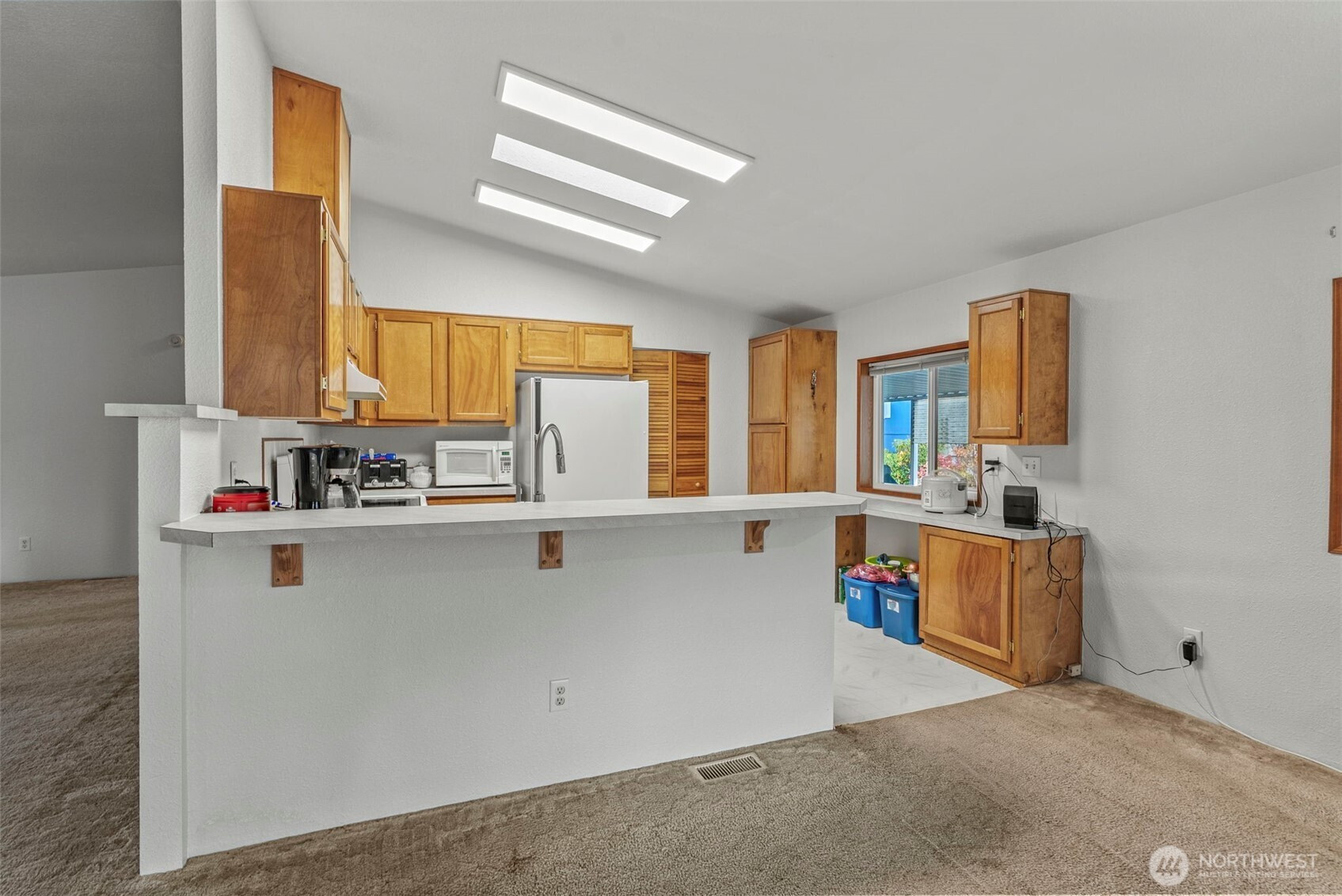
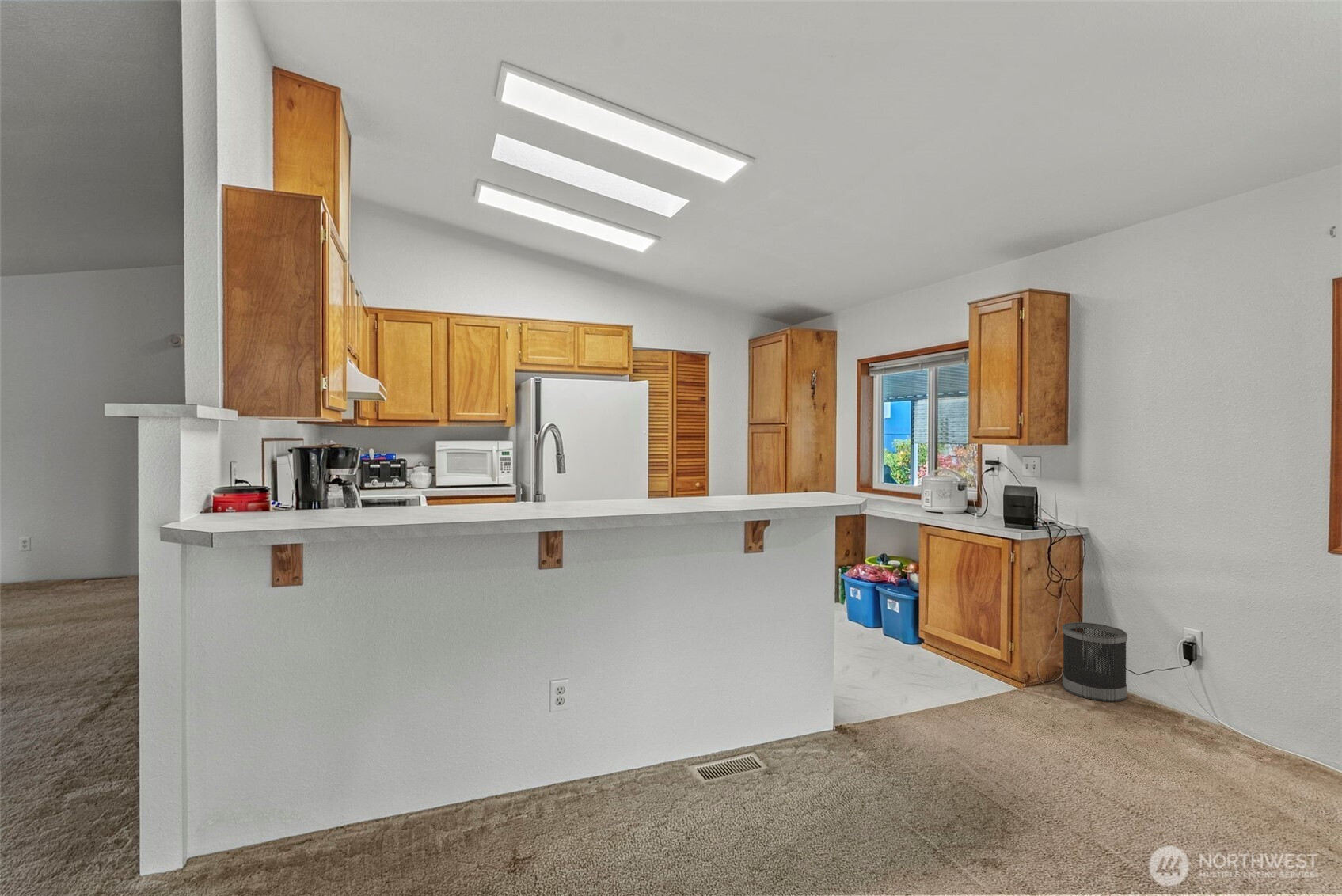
+ wastebasket (1093, 660)
